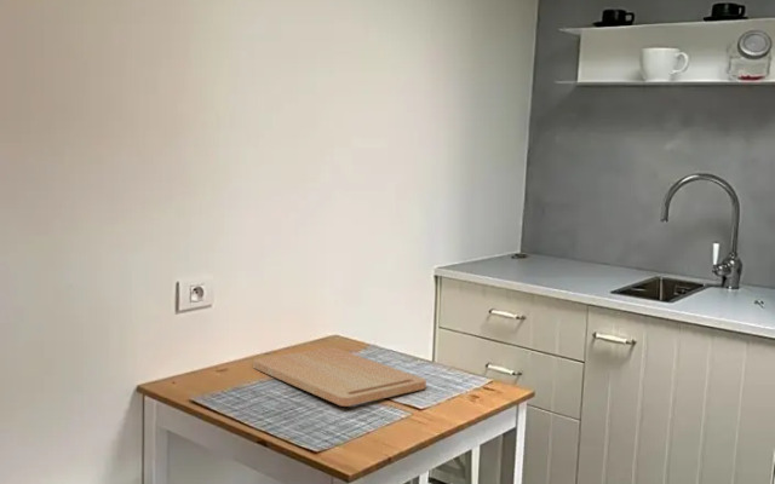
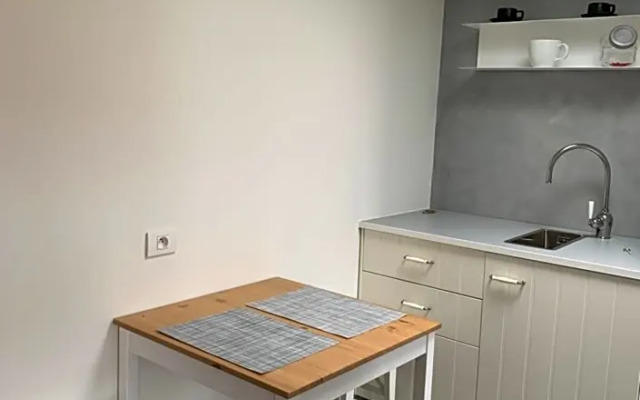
- cutting board (337, 373)
